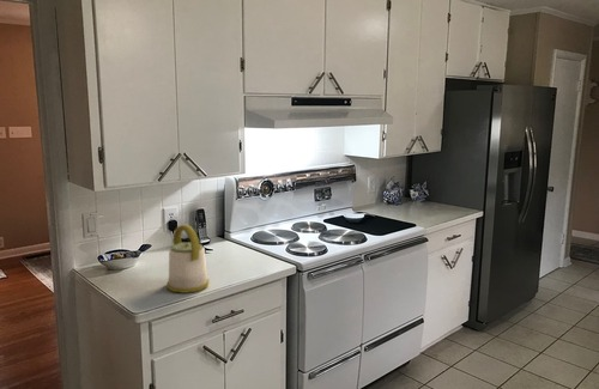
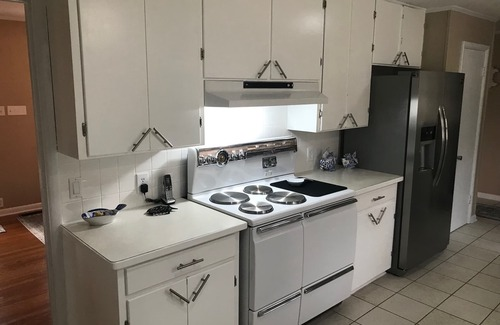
- kettle (184, 254)
